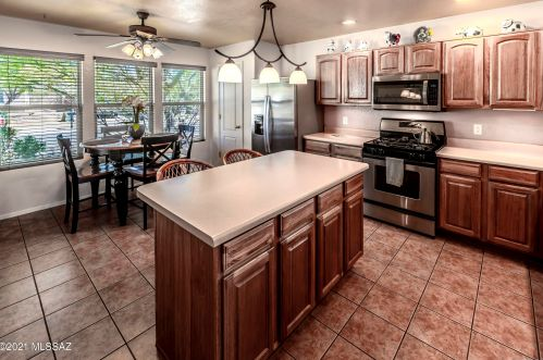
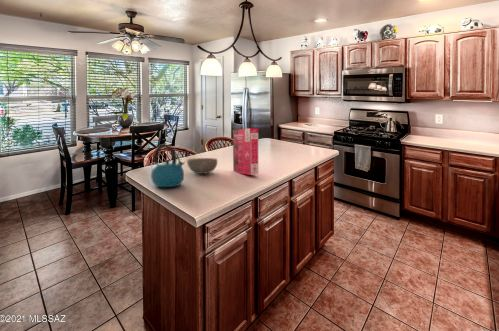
+ bowl (202, 166)
+ kettle (168, 165)
+ cereal box (245, 151)
